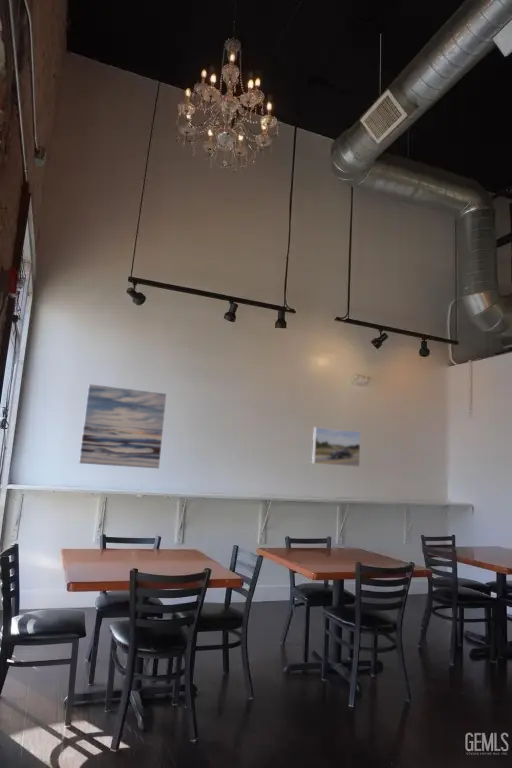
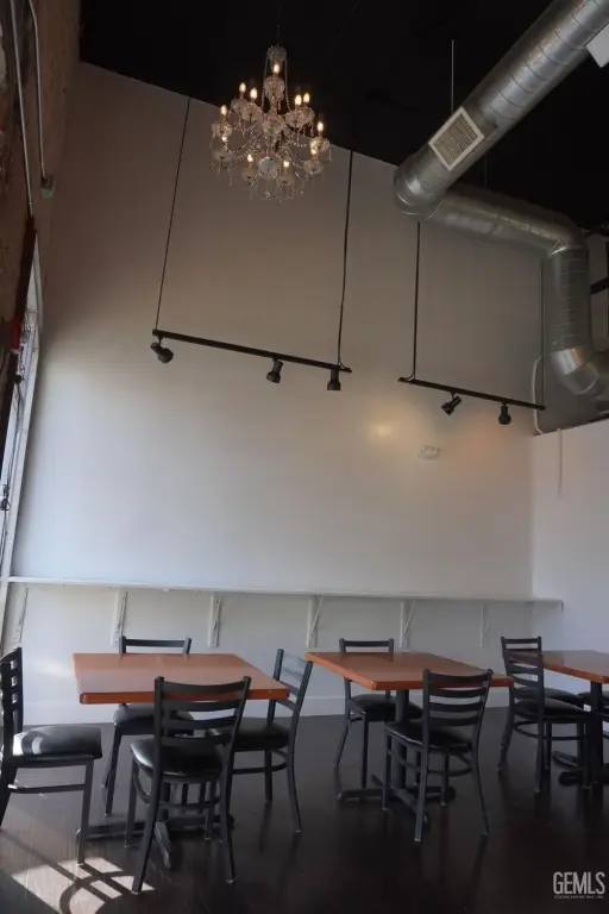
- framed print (337, 447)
- wall art (124, 427)
